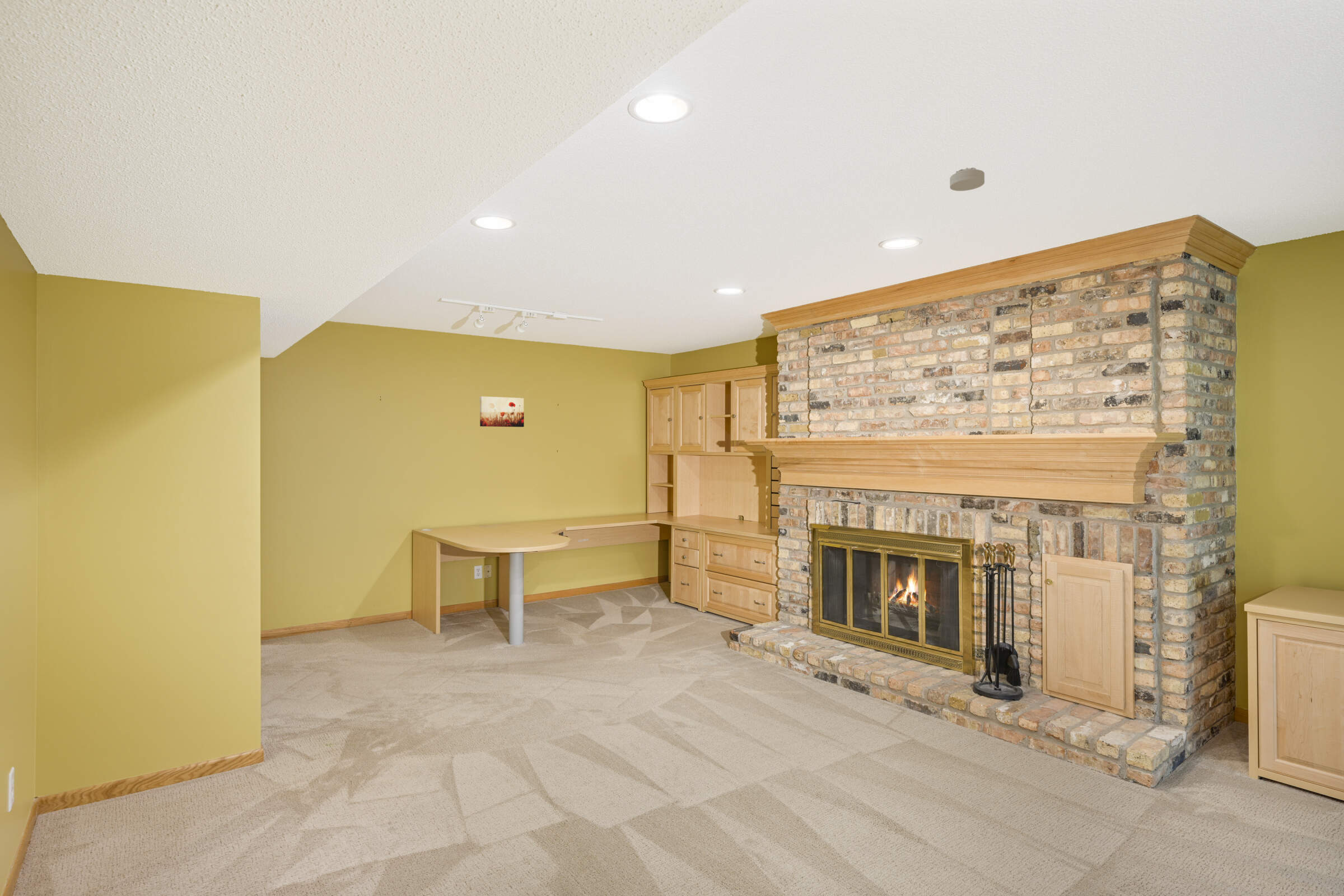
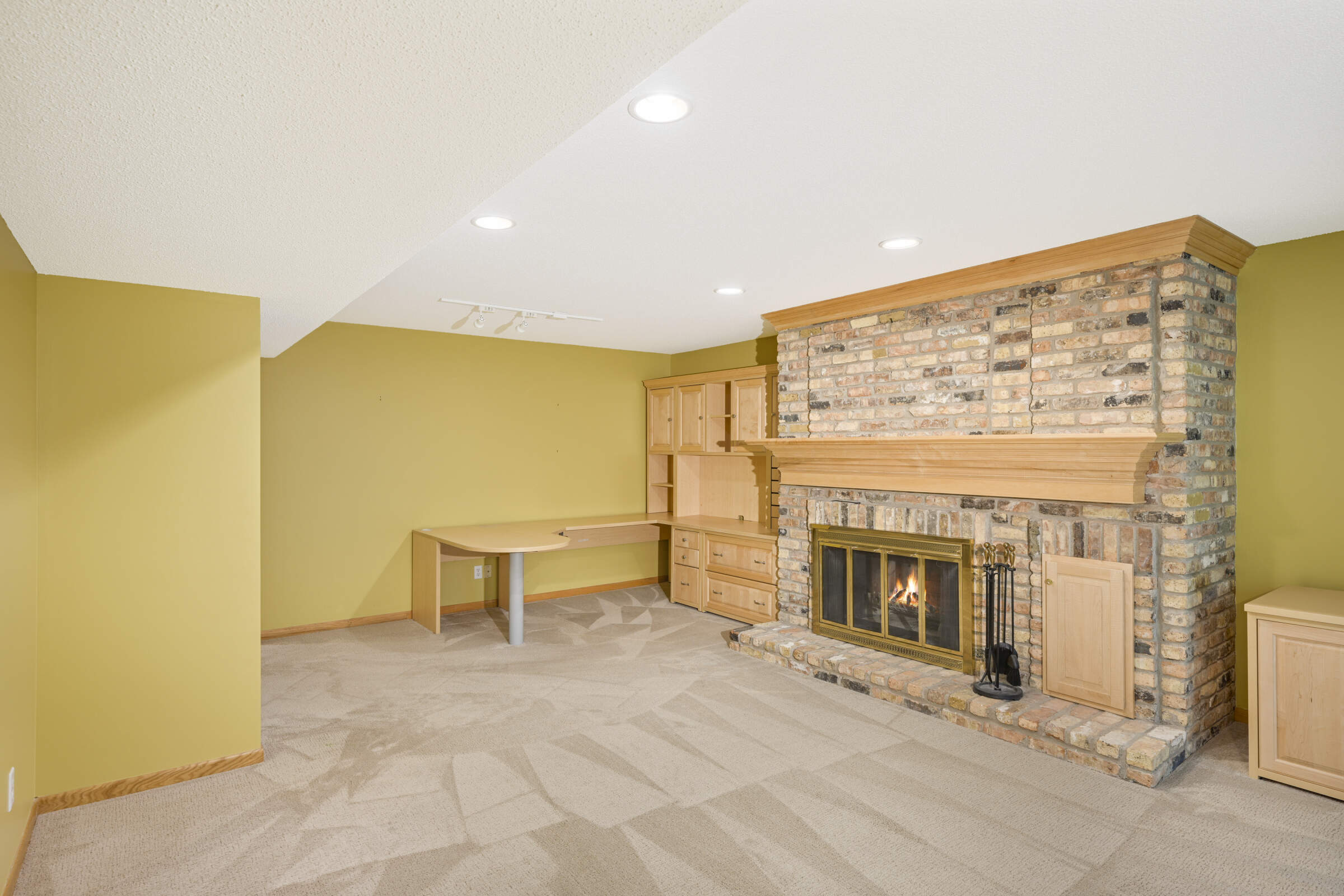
- smoke detector (967, 177)
- wall art (502, 412)
